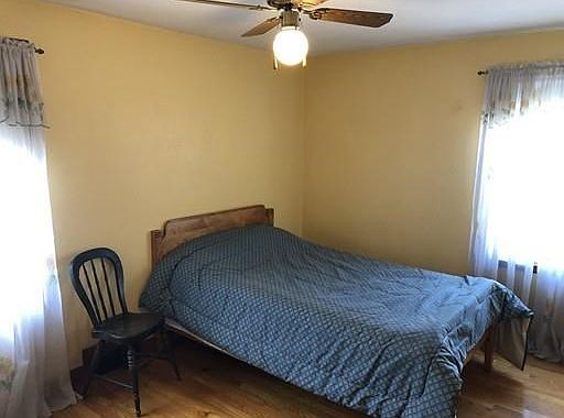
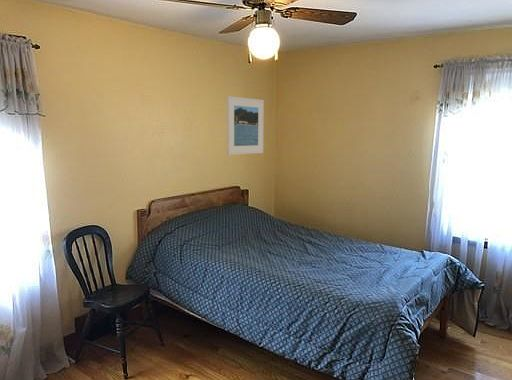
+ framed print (246, 126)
